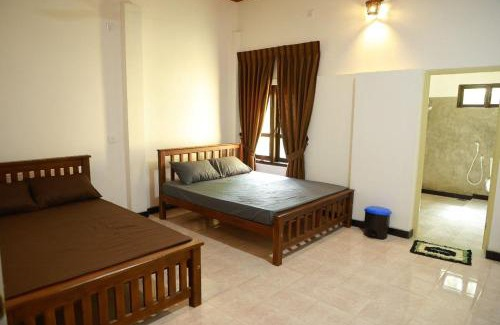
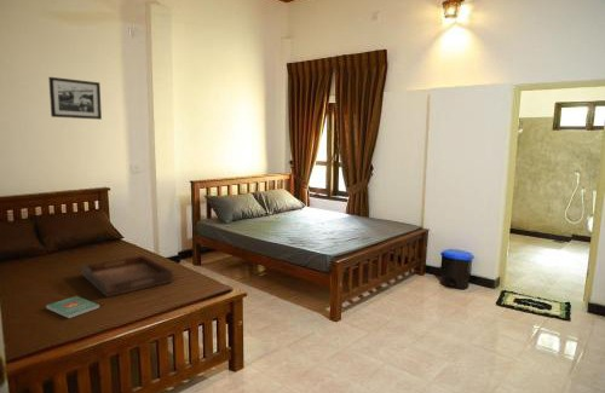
+ book (73, 306)
+ serving tray (127, 273)
+ picture frame (76, 99)
